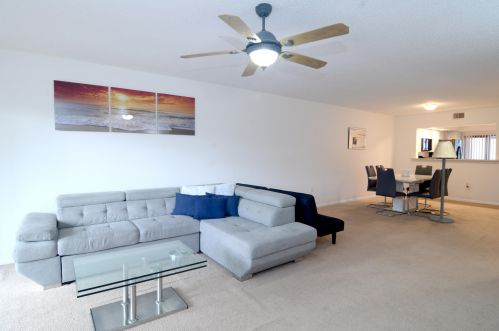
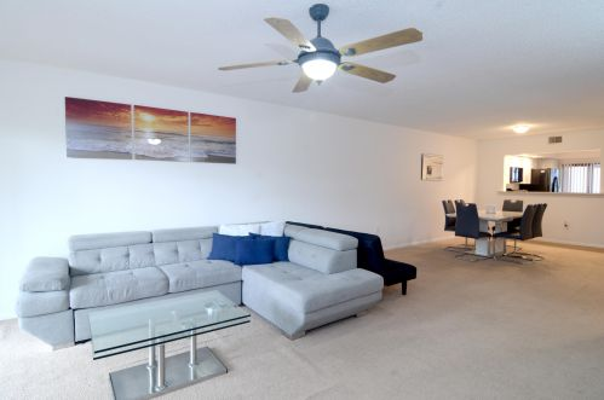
- floor lamp (443, 181)
